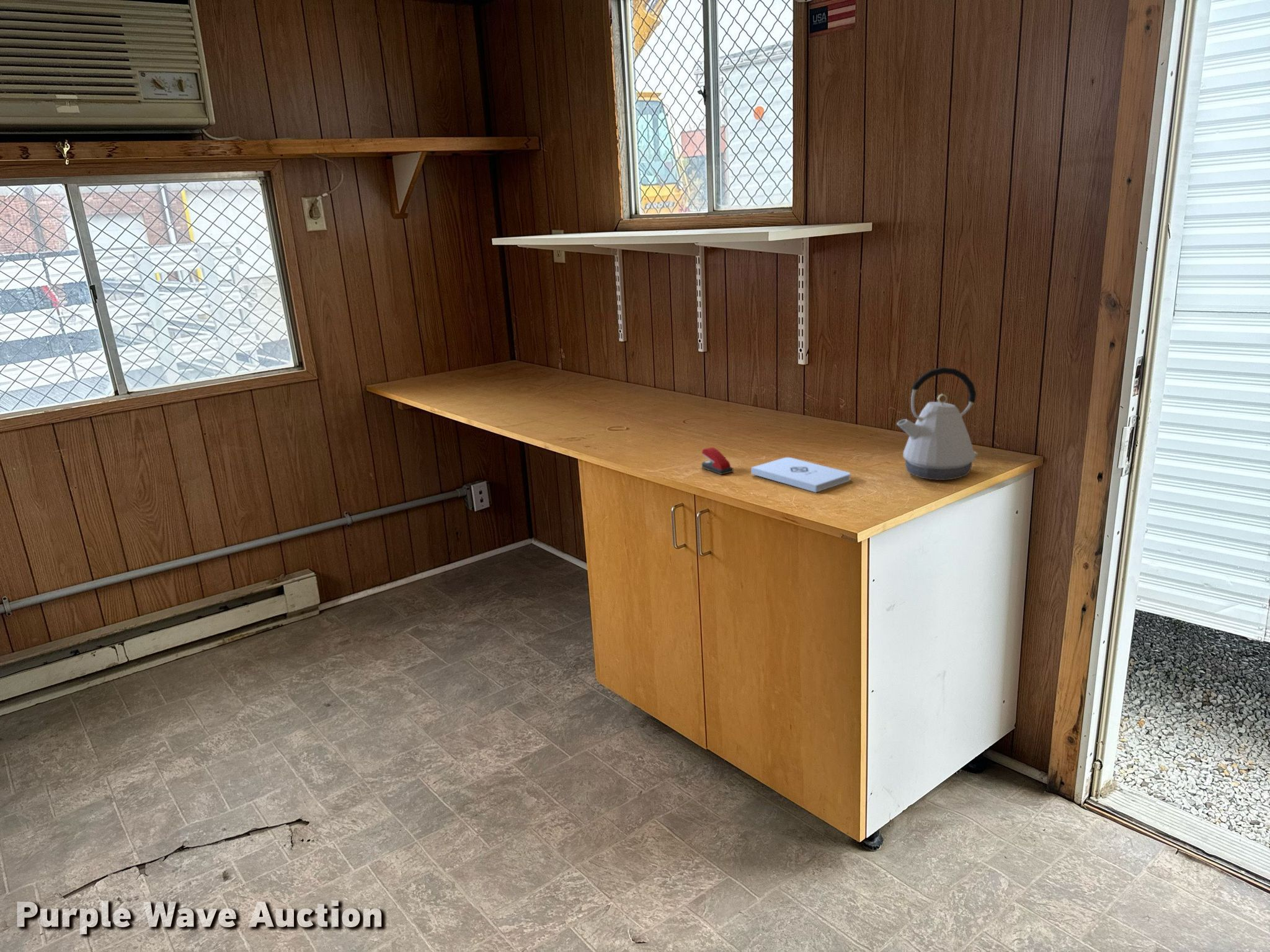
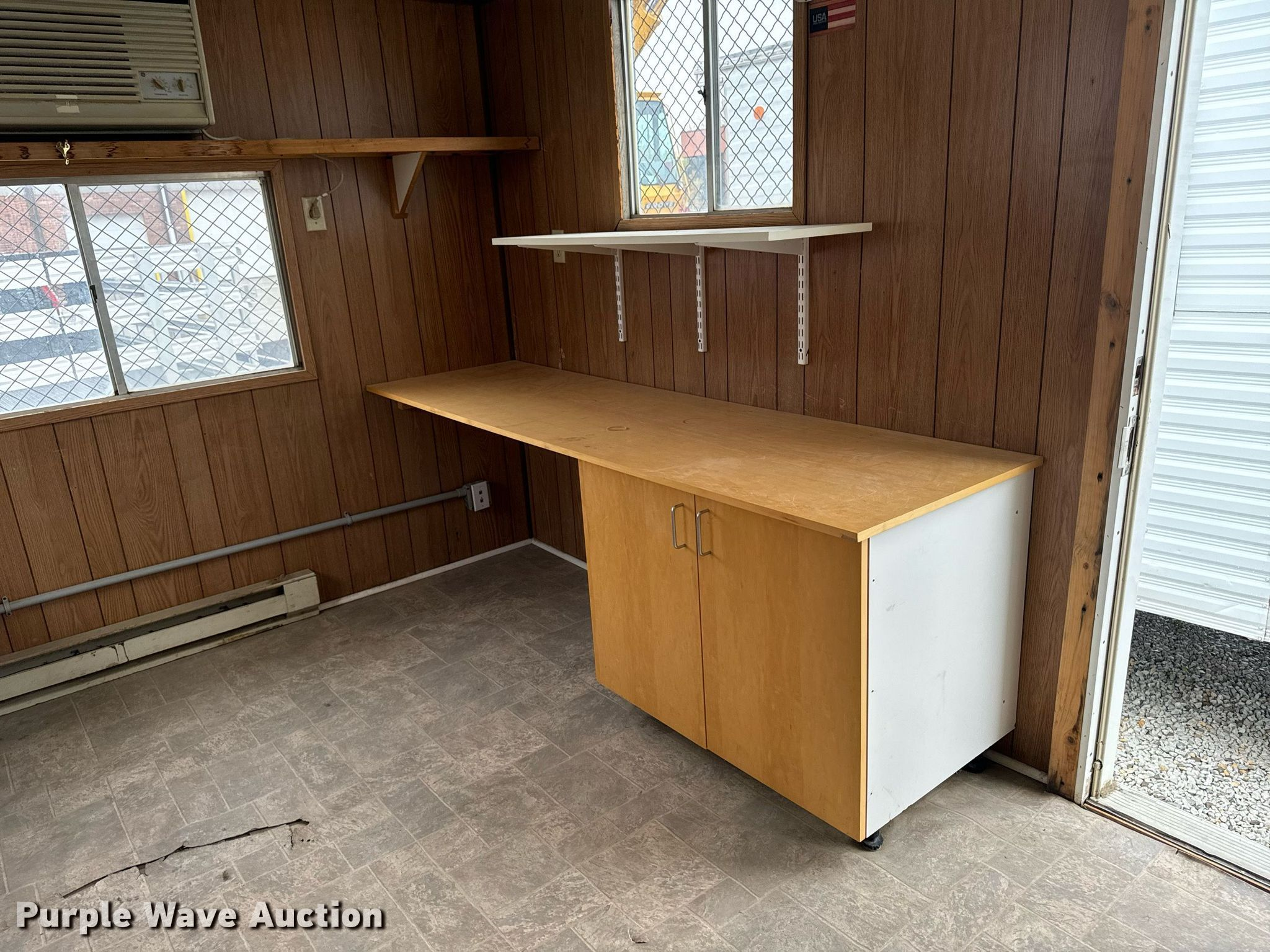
- stapler (715, 459)
- notepad (801, 474)
- kettle (938, 421)
